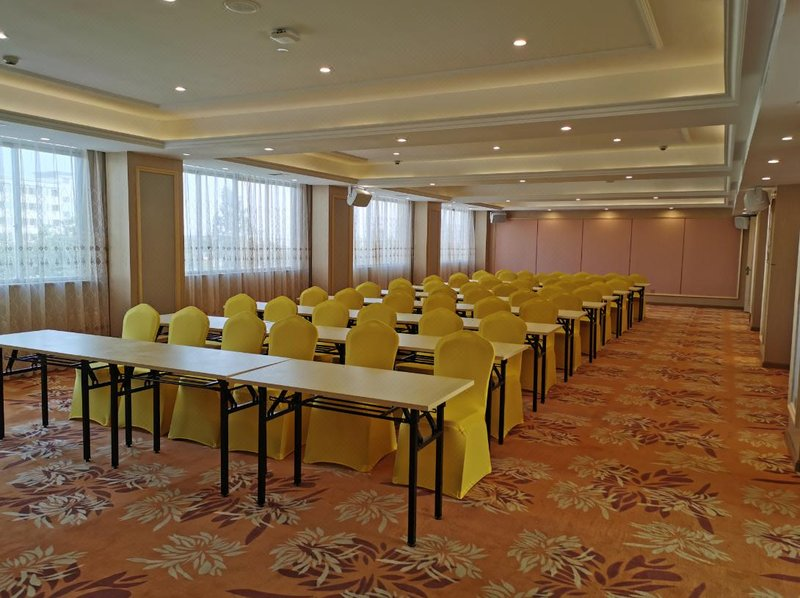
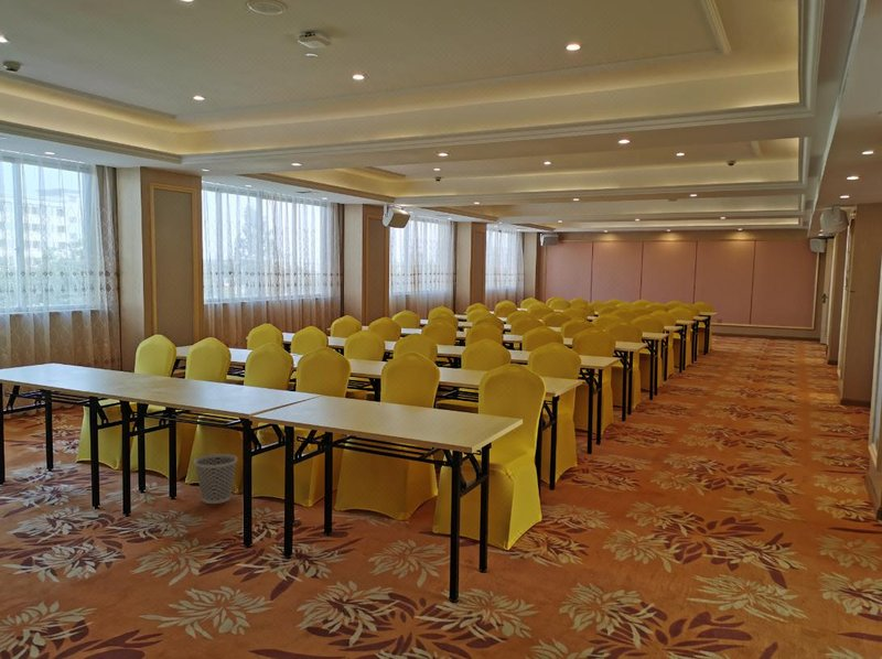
+ wastebasket (216, 479)
